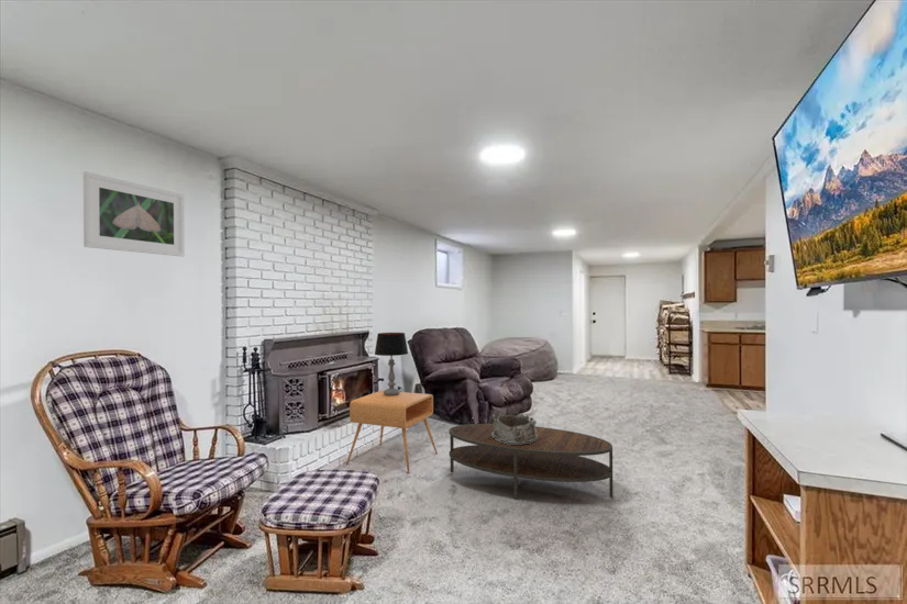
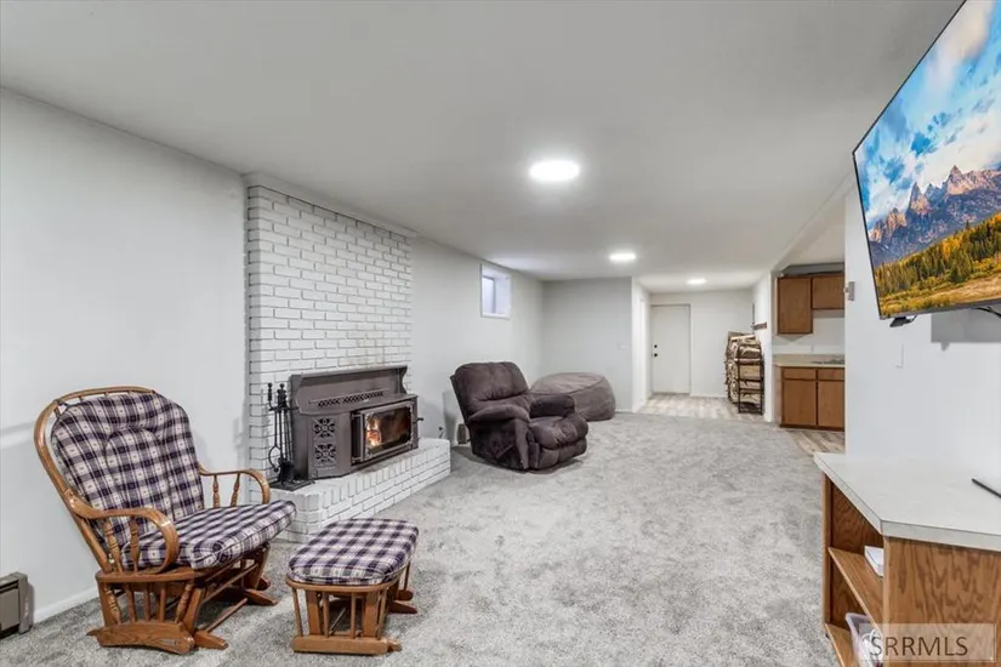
- coffee table (526, 459)
- side table (392, 426)
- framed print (139, 217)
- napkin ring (513, 426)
- table lamp (391, 363)
